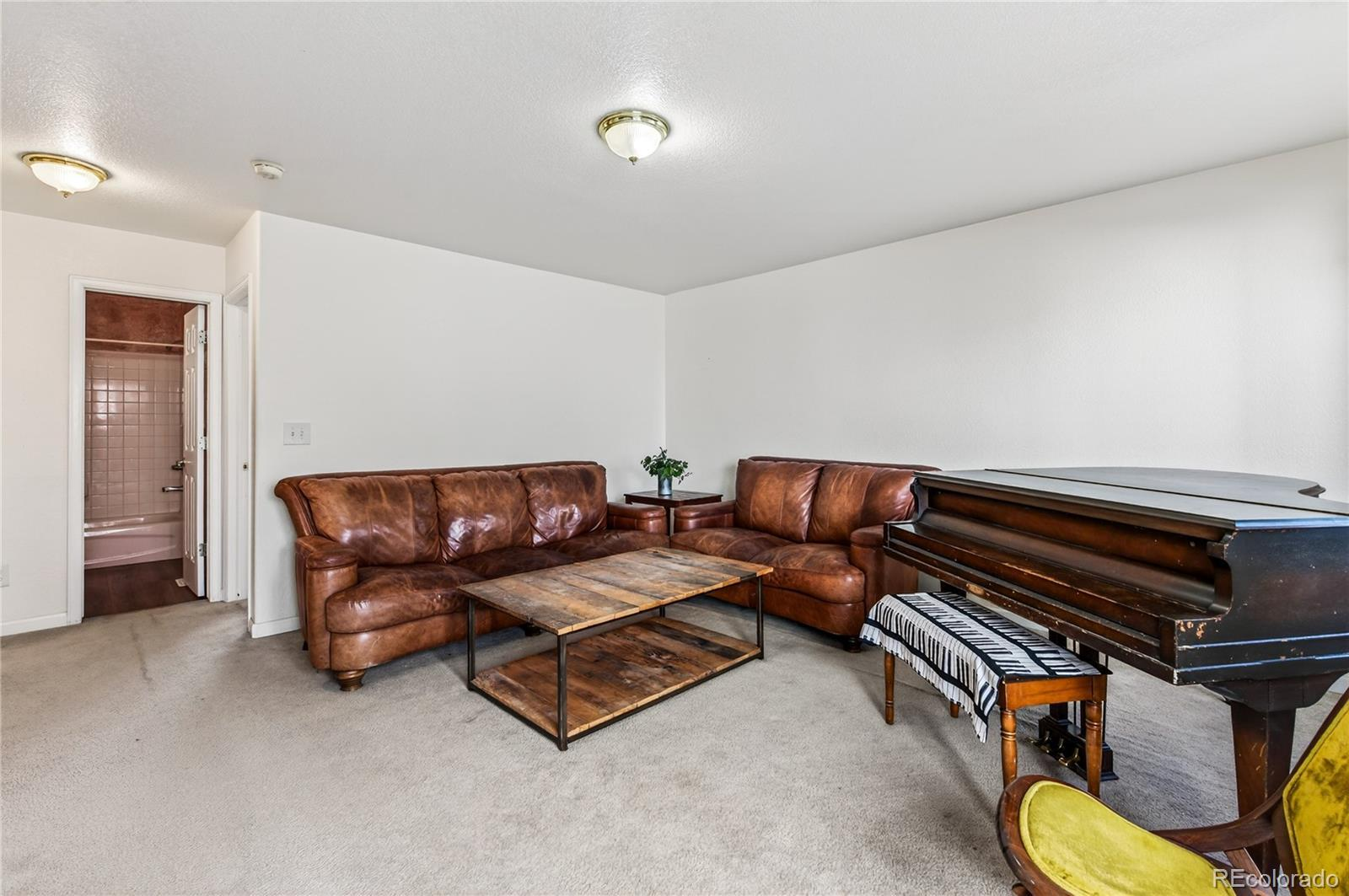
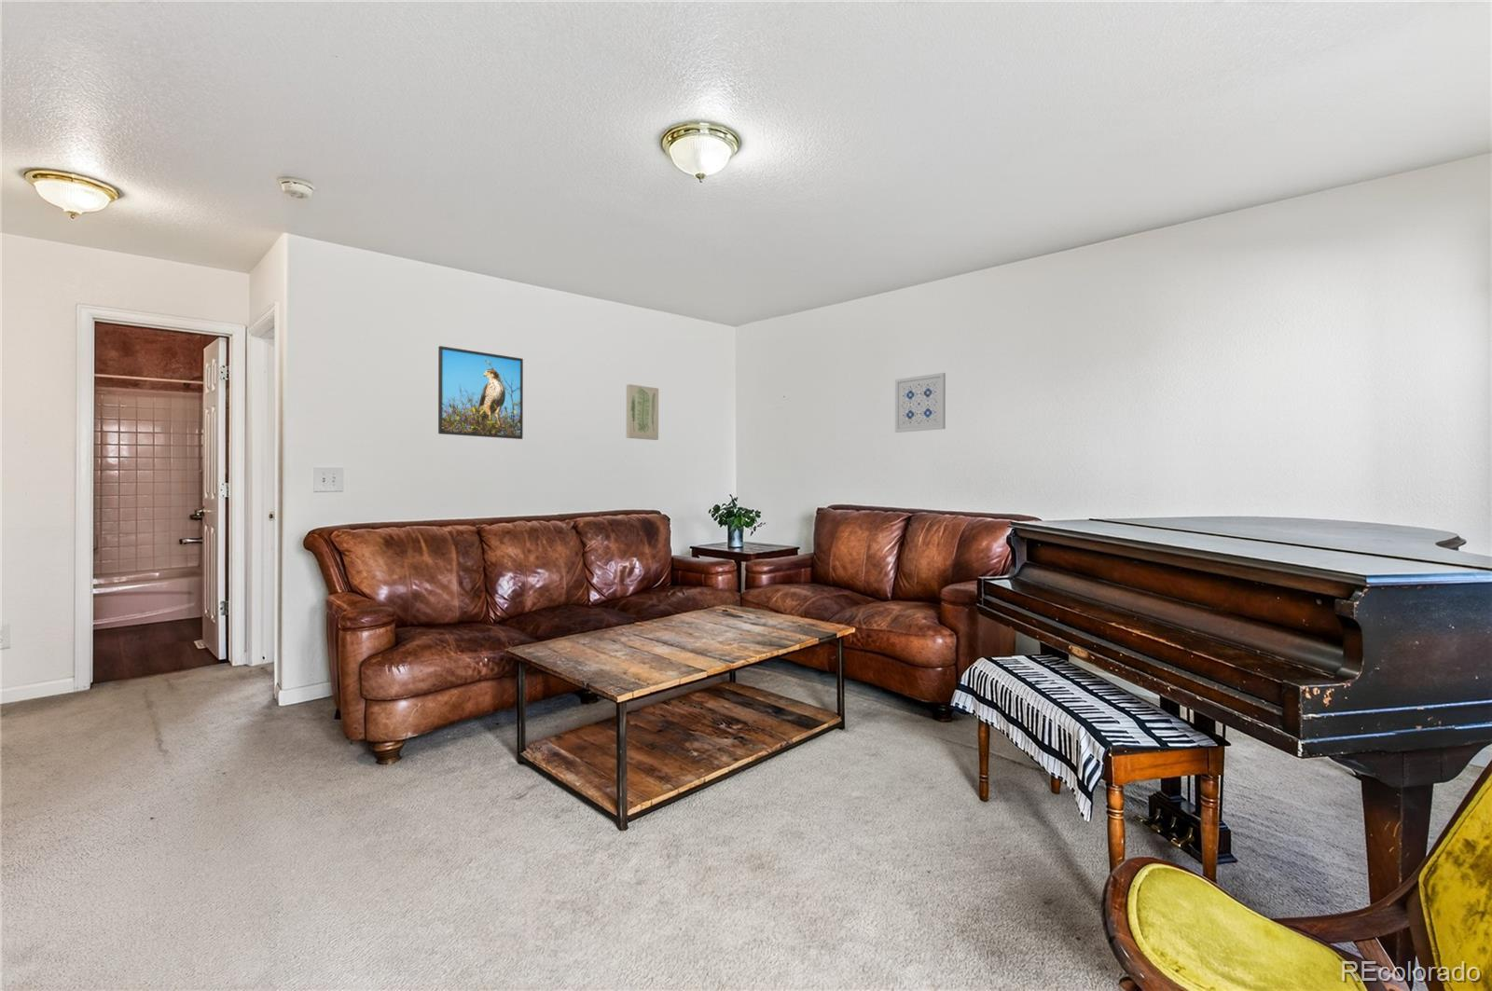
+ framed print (482, 395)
+ wall art (643, 413)
+ wall art (919, 403)
